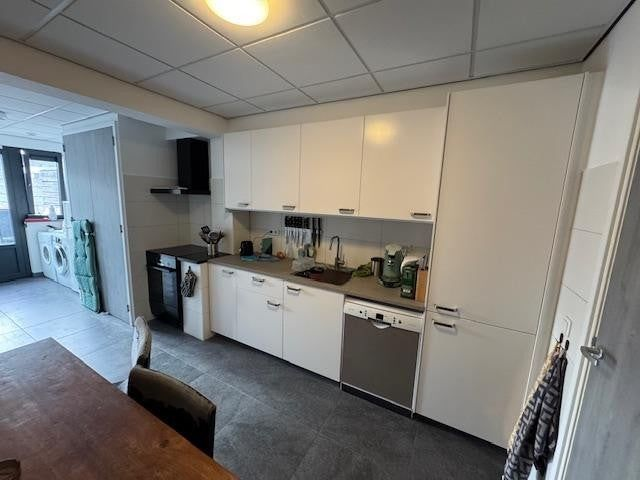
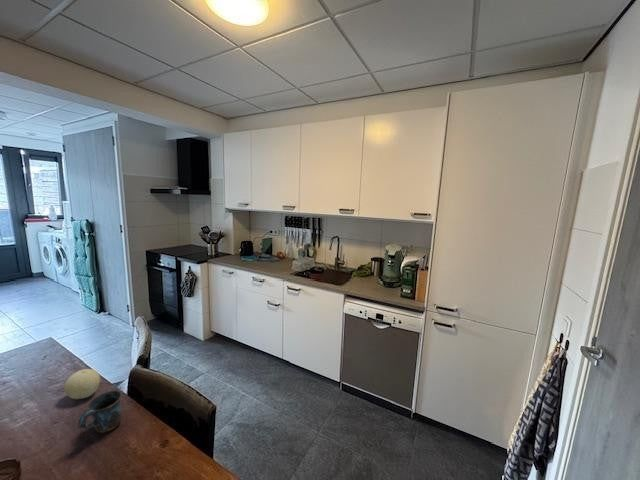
+ fruit (83, 383)
+ mug (100, 416)
